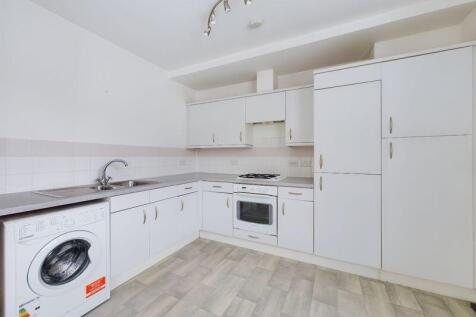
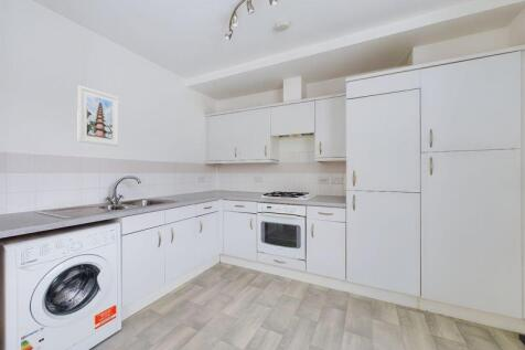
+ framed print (99, 117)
